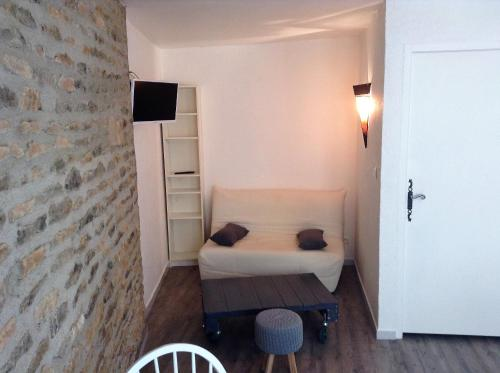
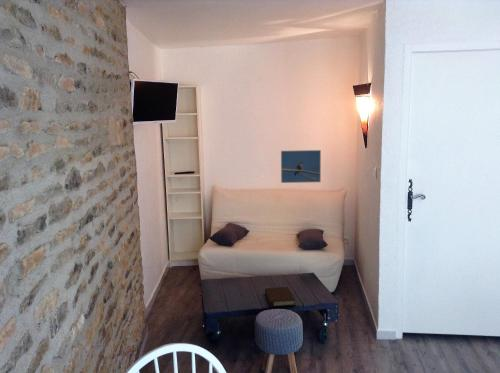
+ book (279, 296)
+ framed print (300, 166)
